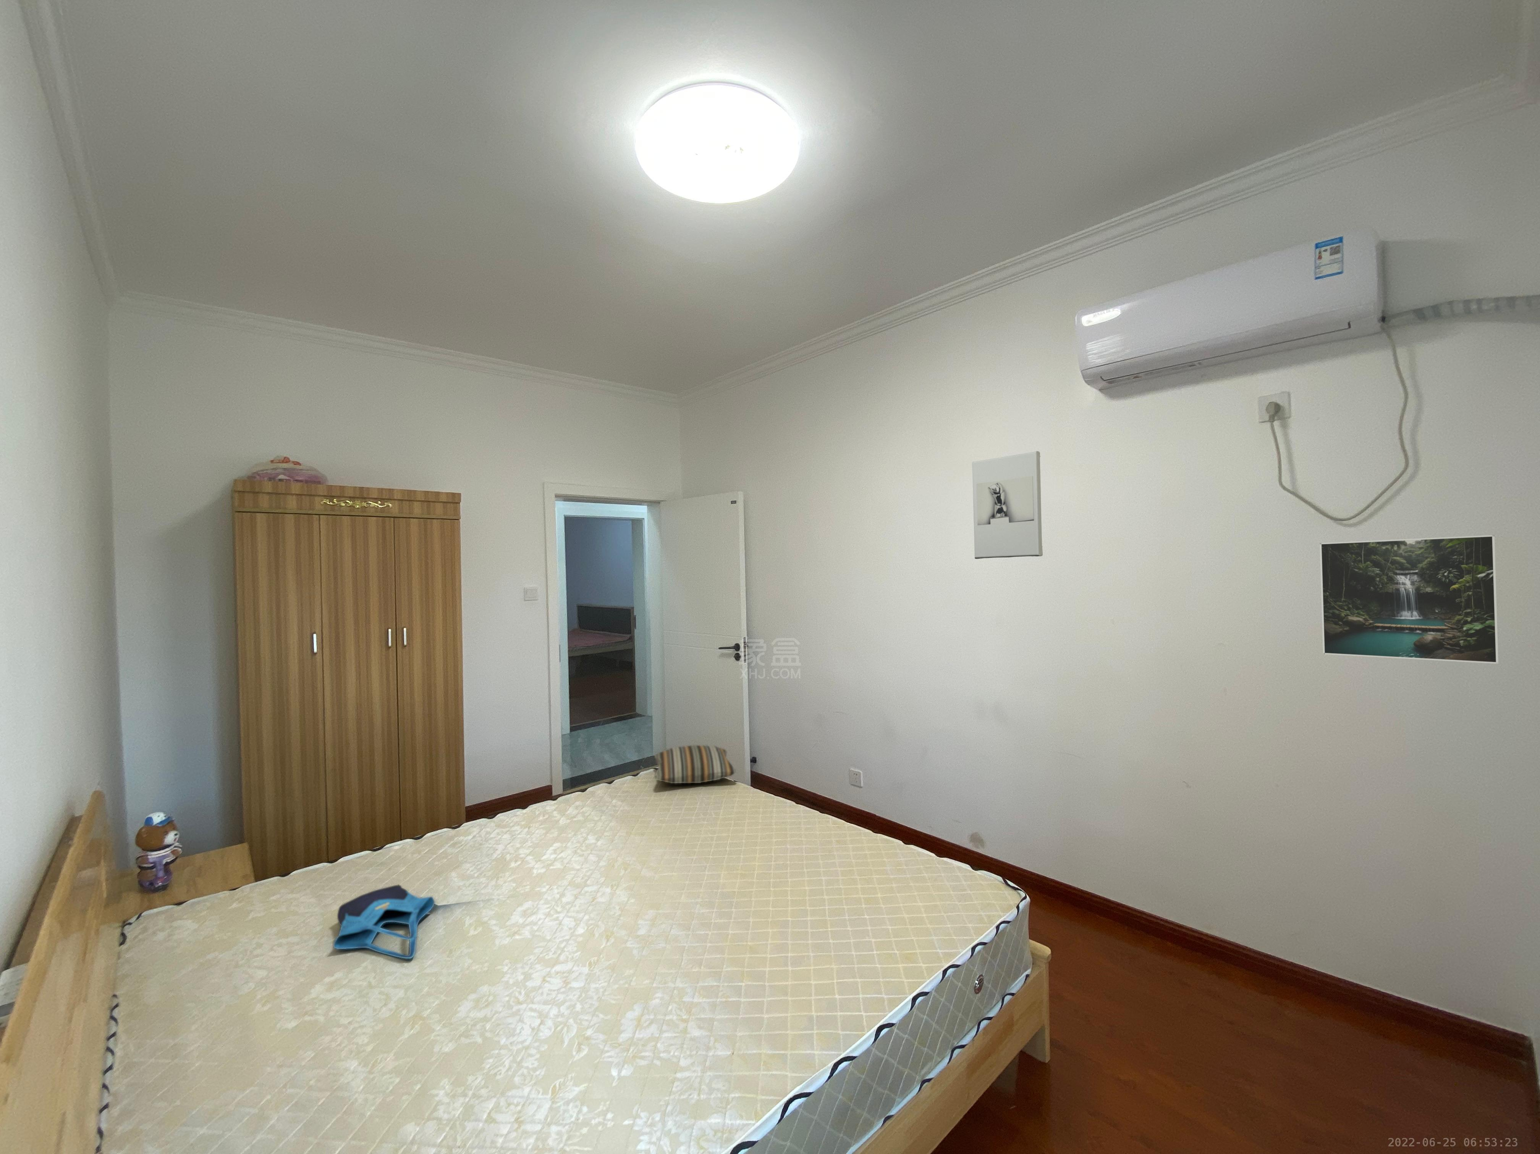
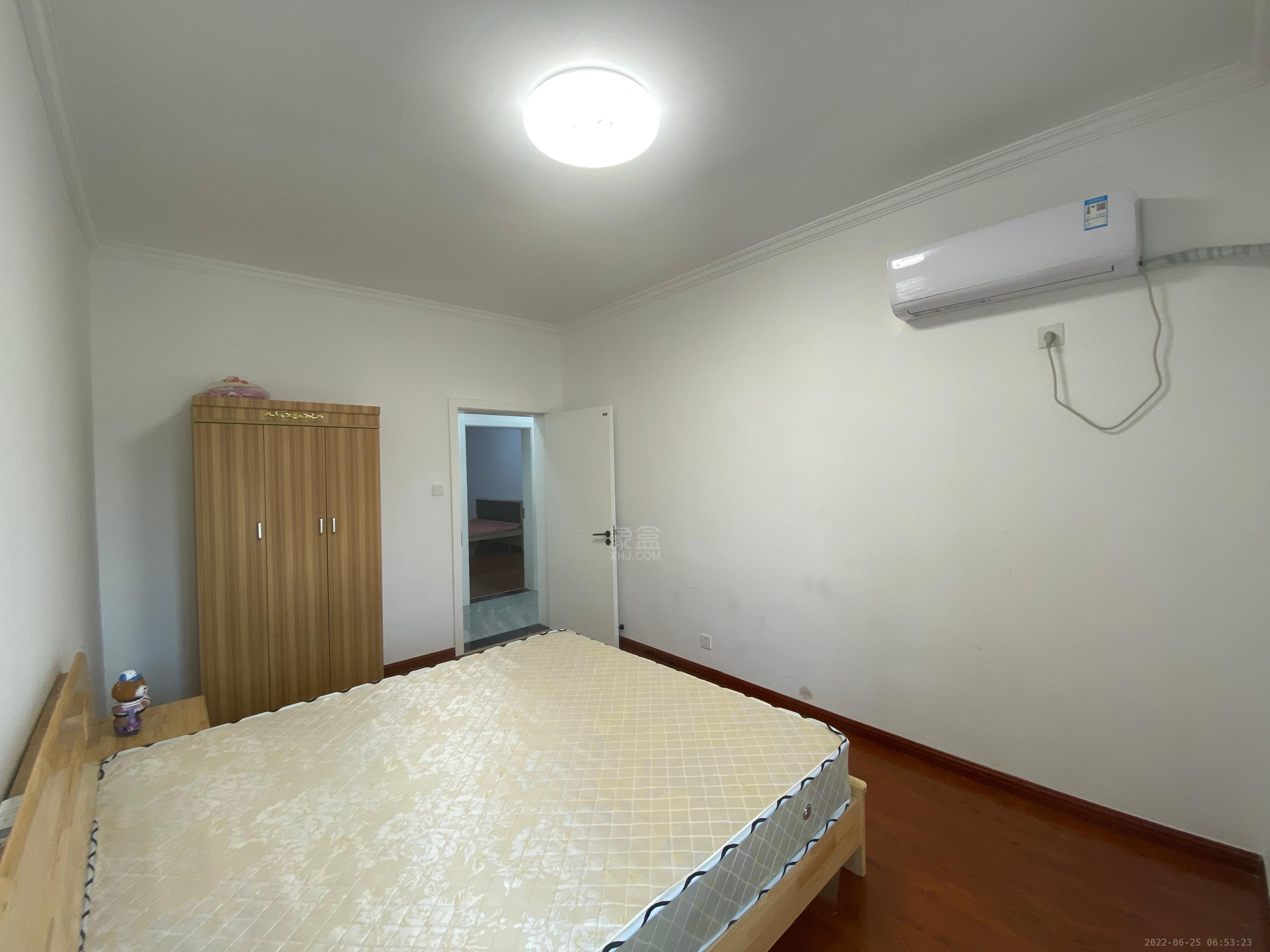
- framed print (1403, 599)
- wall sculpture (1006, 507)
- pillow (692, 764)
- tote bag (388, 922)
